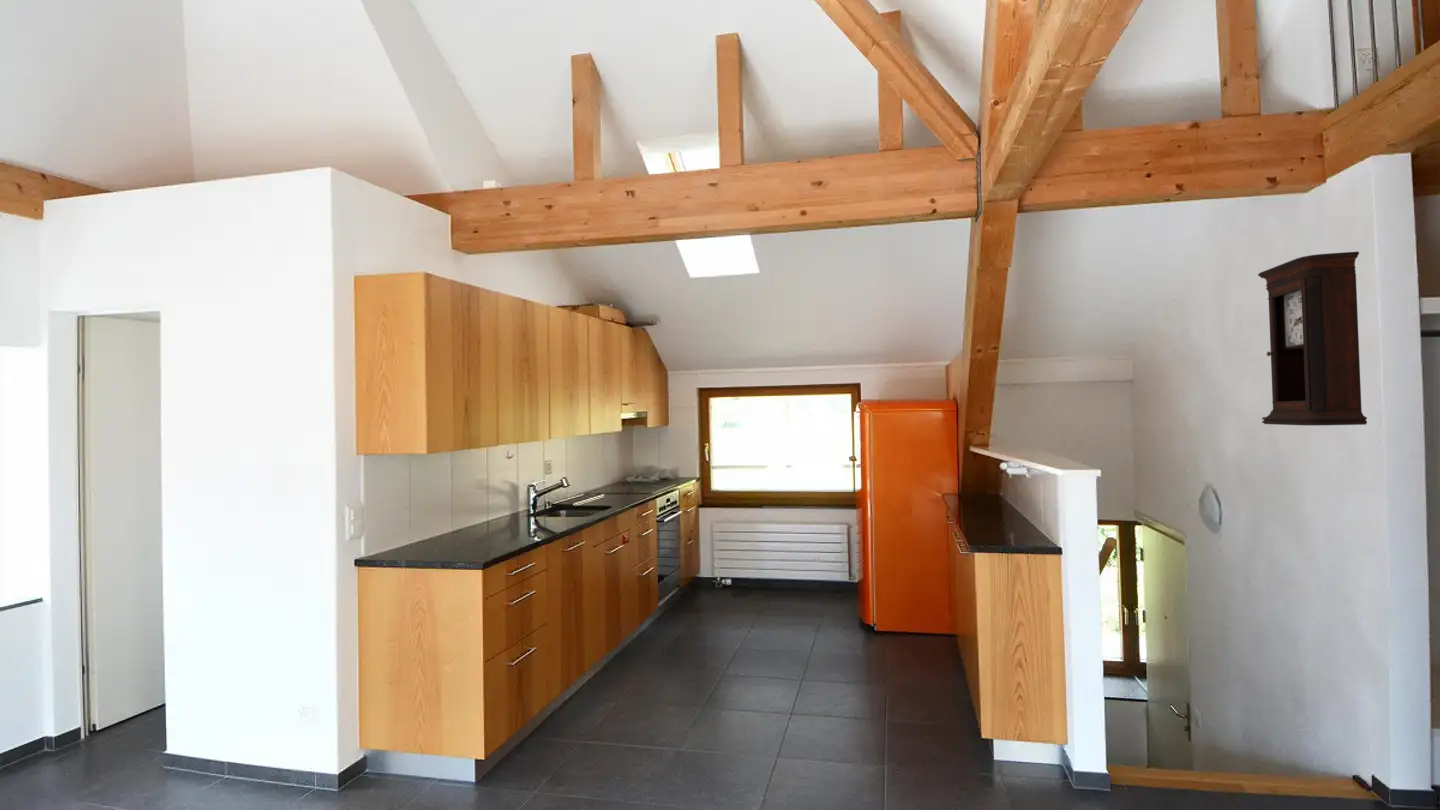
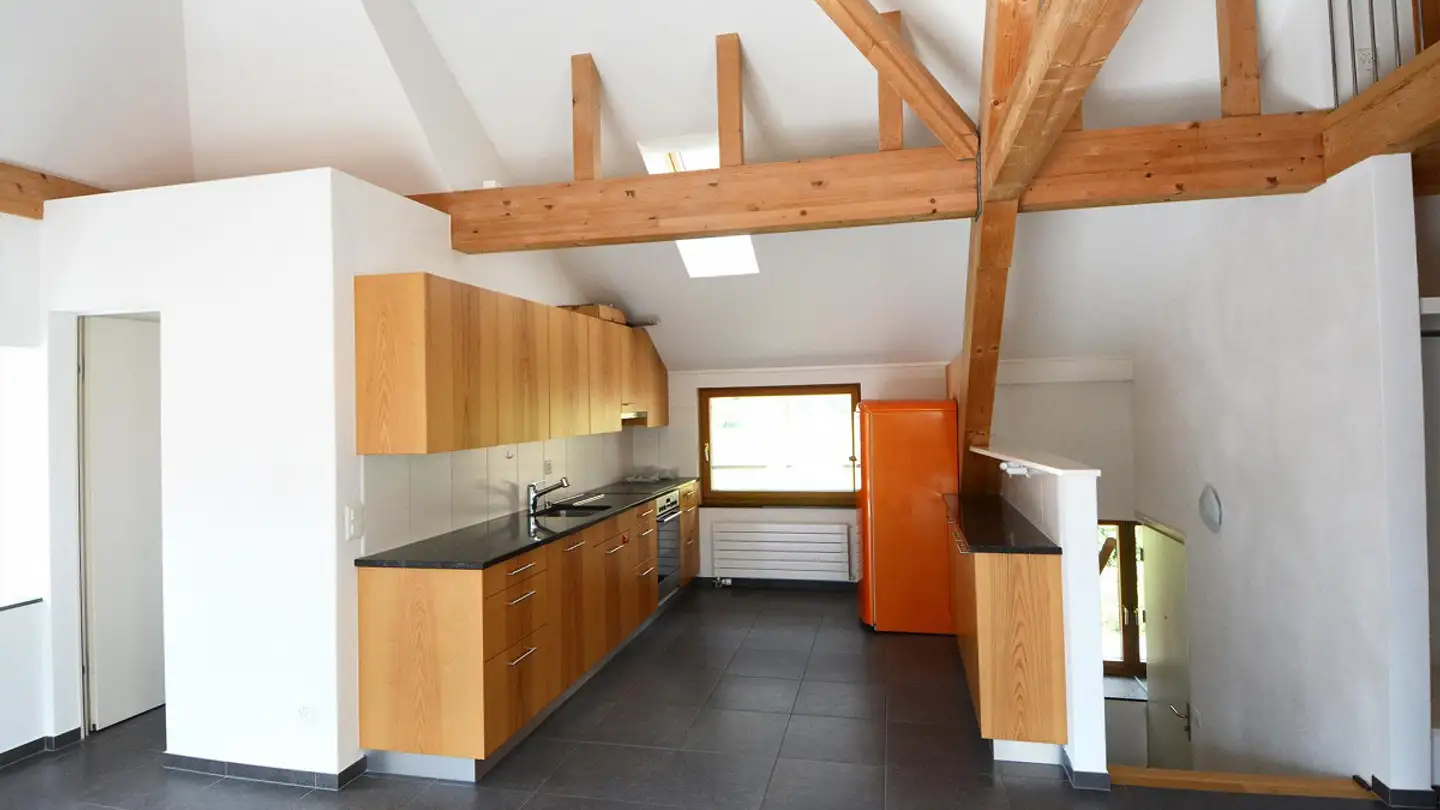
- pendulum clock (1304, 344)
